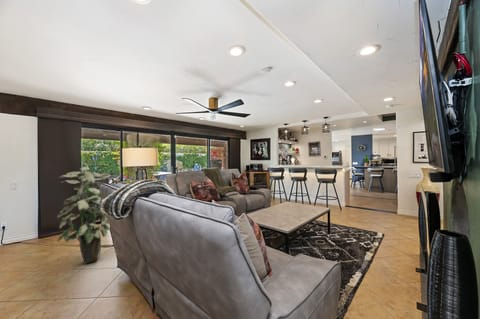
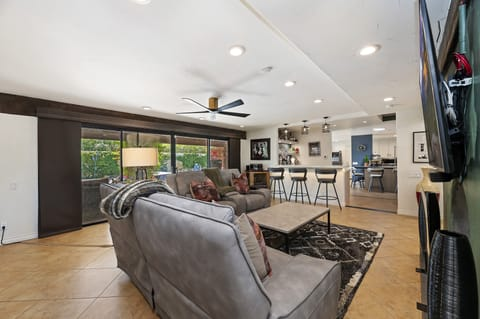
- indoor plant (86, 213)
